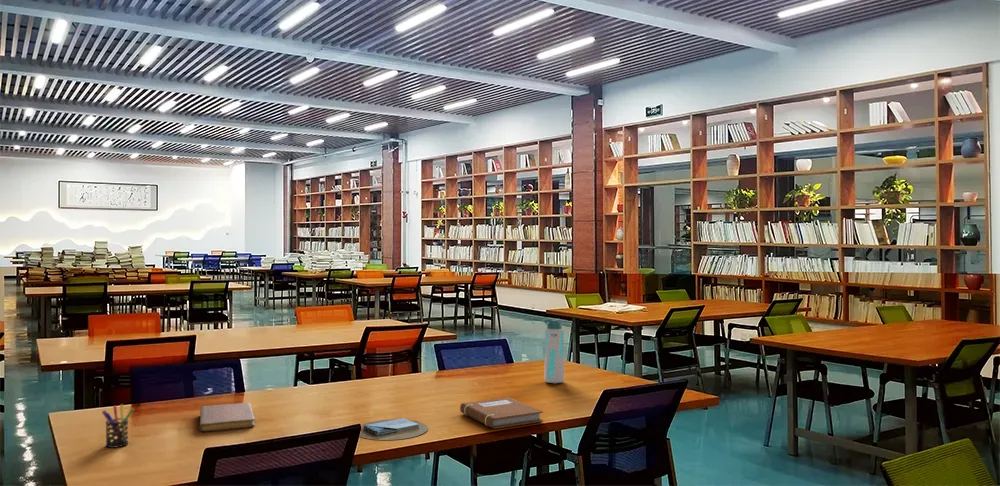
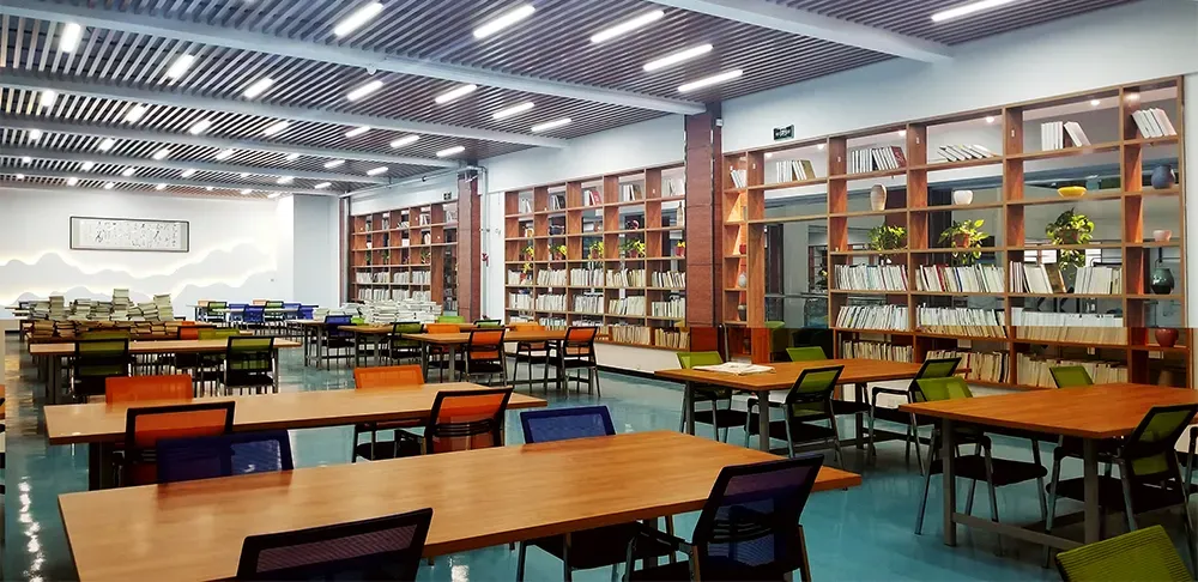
- book (391, 427)
- notebook (226, 416)
- water bottle (553, 350)
- pen holder (119, 423)
- notebook (499, 411)
